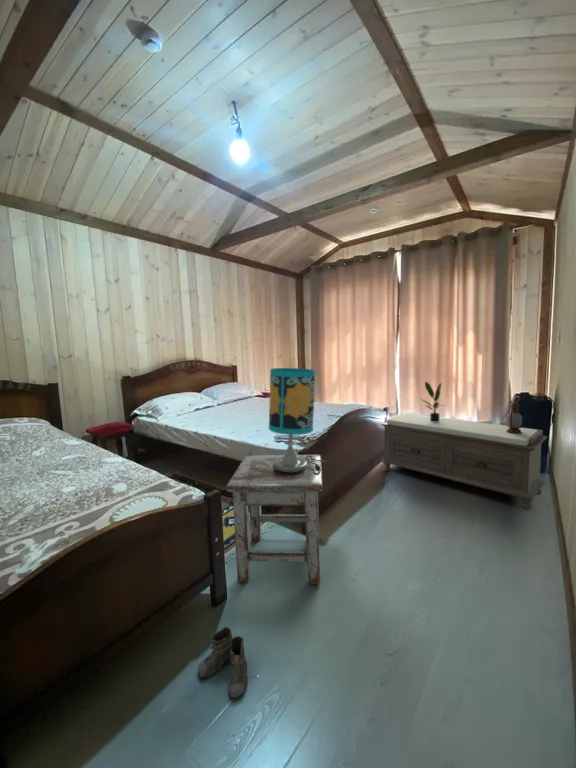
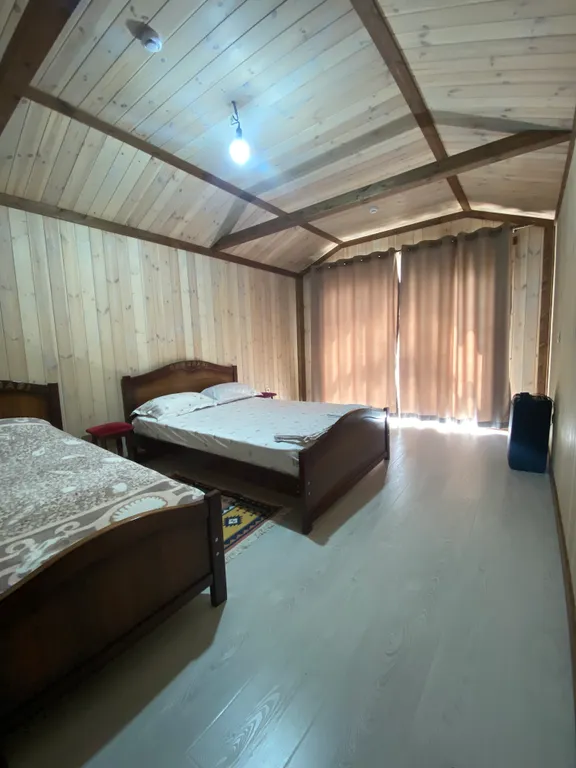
- bench (454, 452)
- boots (224, 657)
- lantern (514, 412)
- table lamp (295, 418)
- potted plant (433, 399)
- stool (280, 514)
